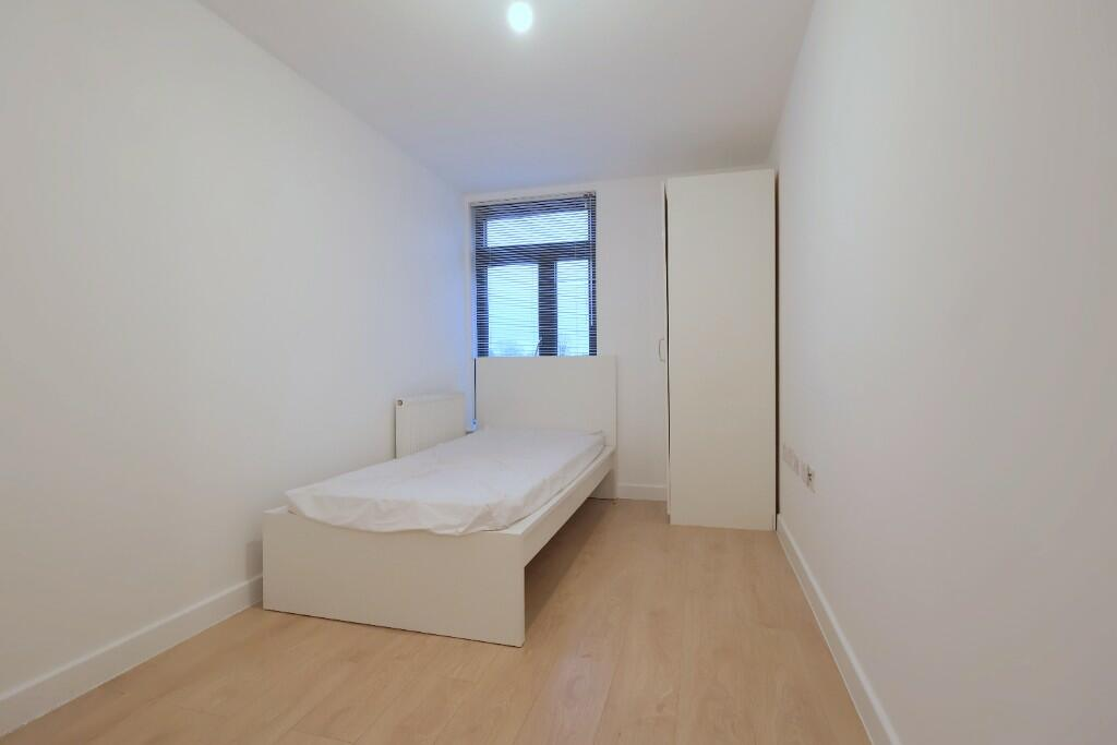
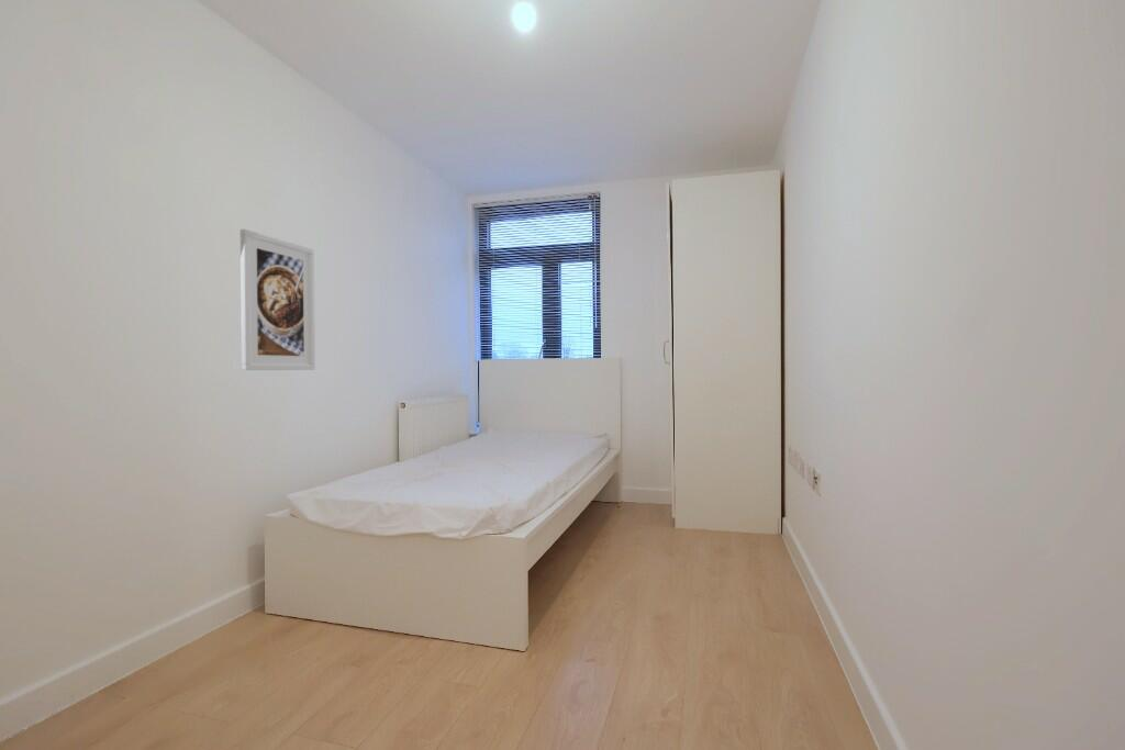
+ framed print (280, 304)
